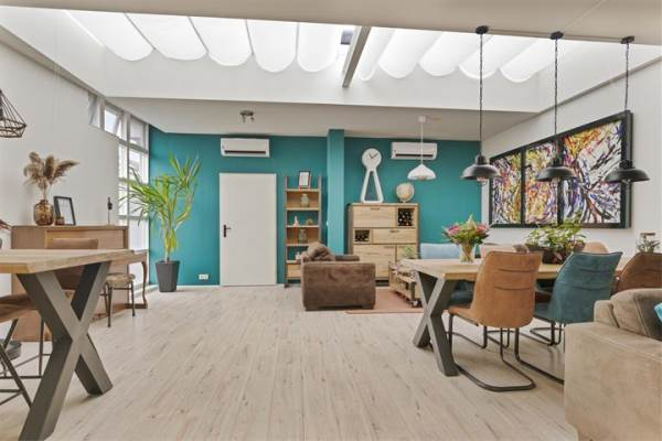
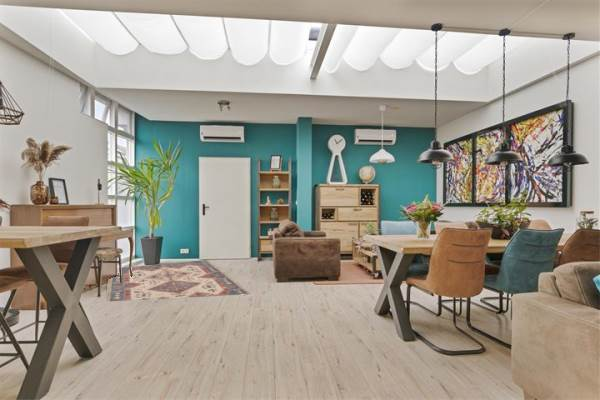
+ rug (171, 281)
